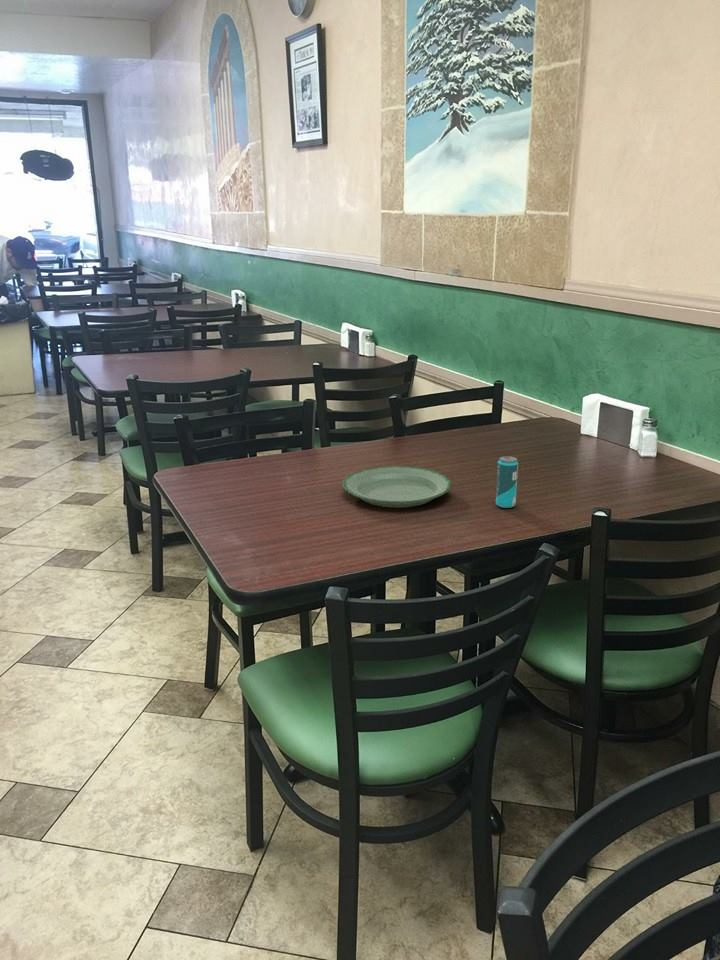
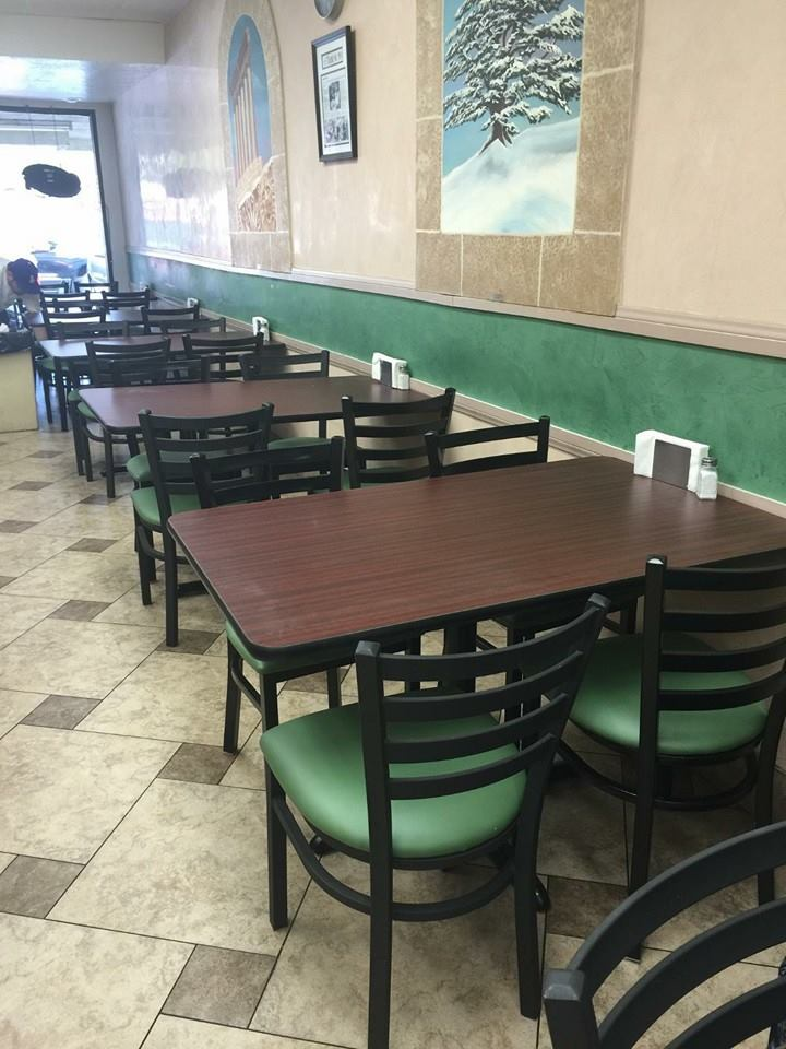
- beverage can (506, 481)
- plate (396, 488)
